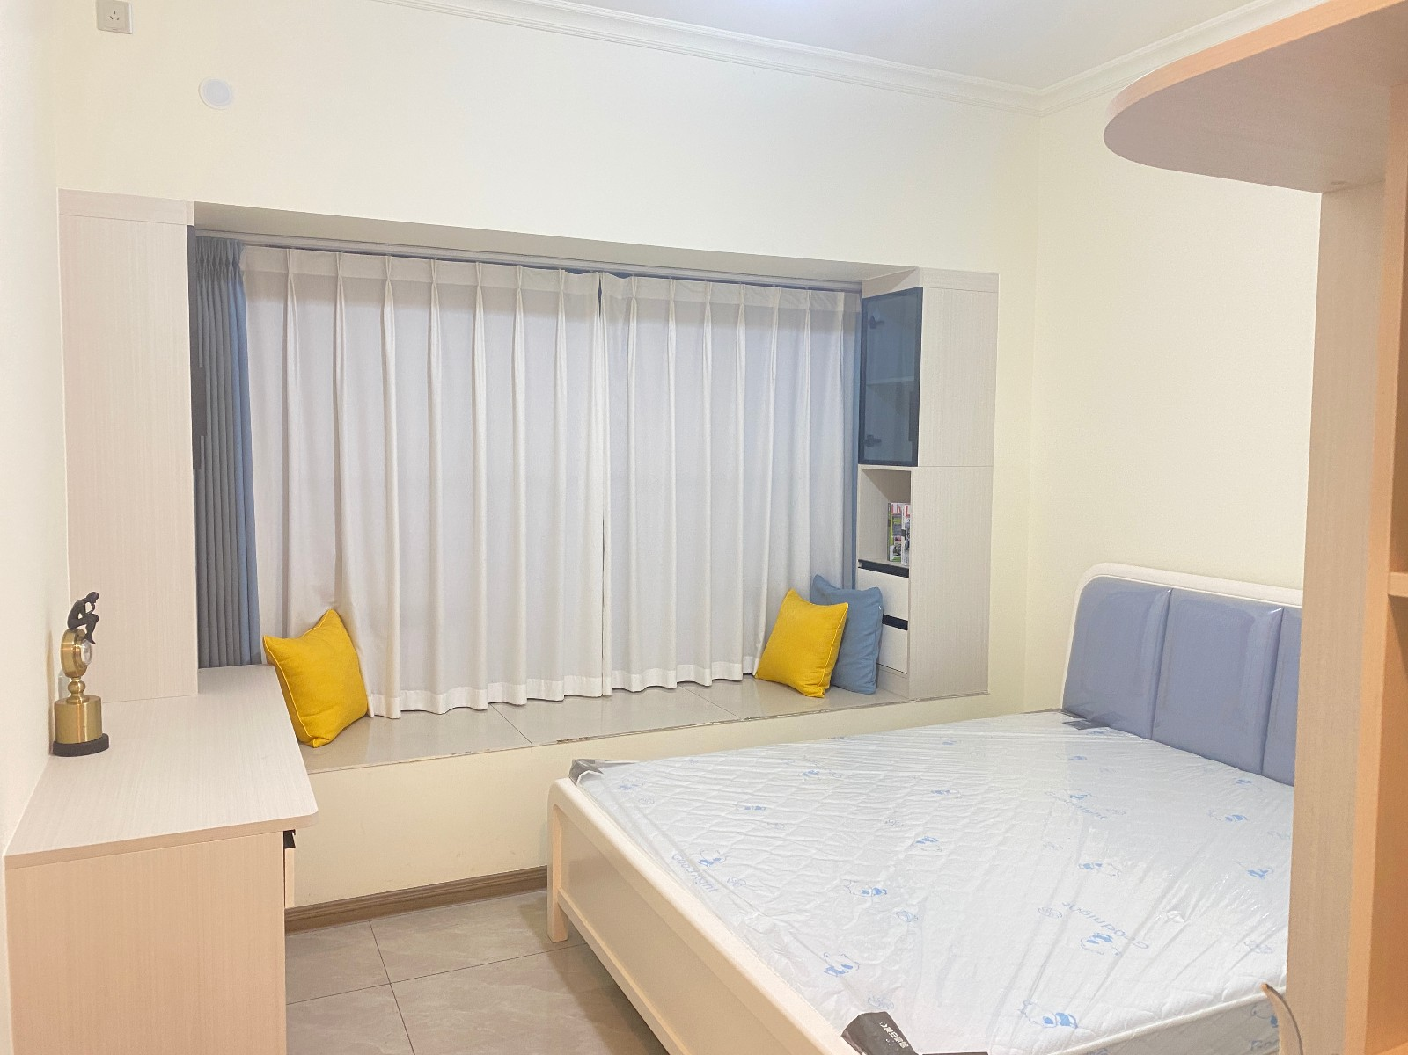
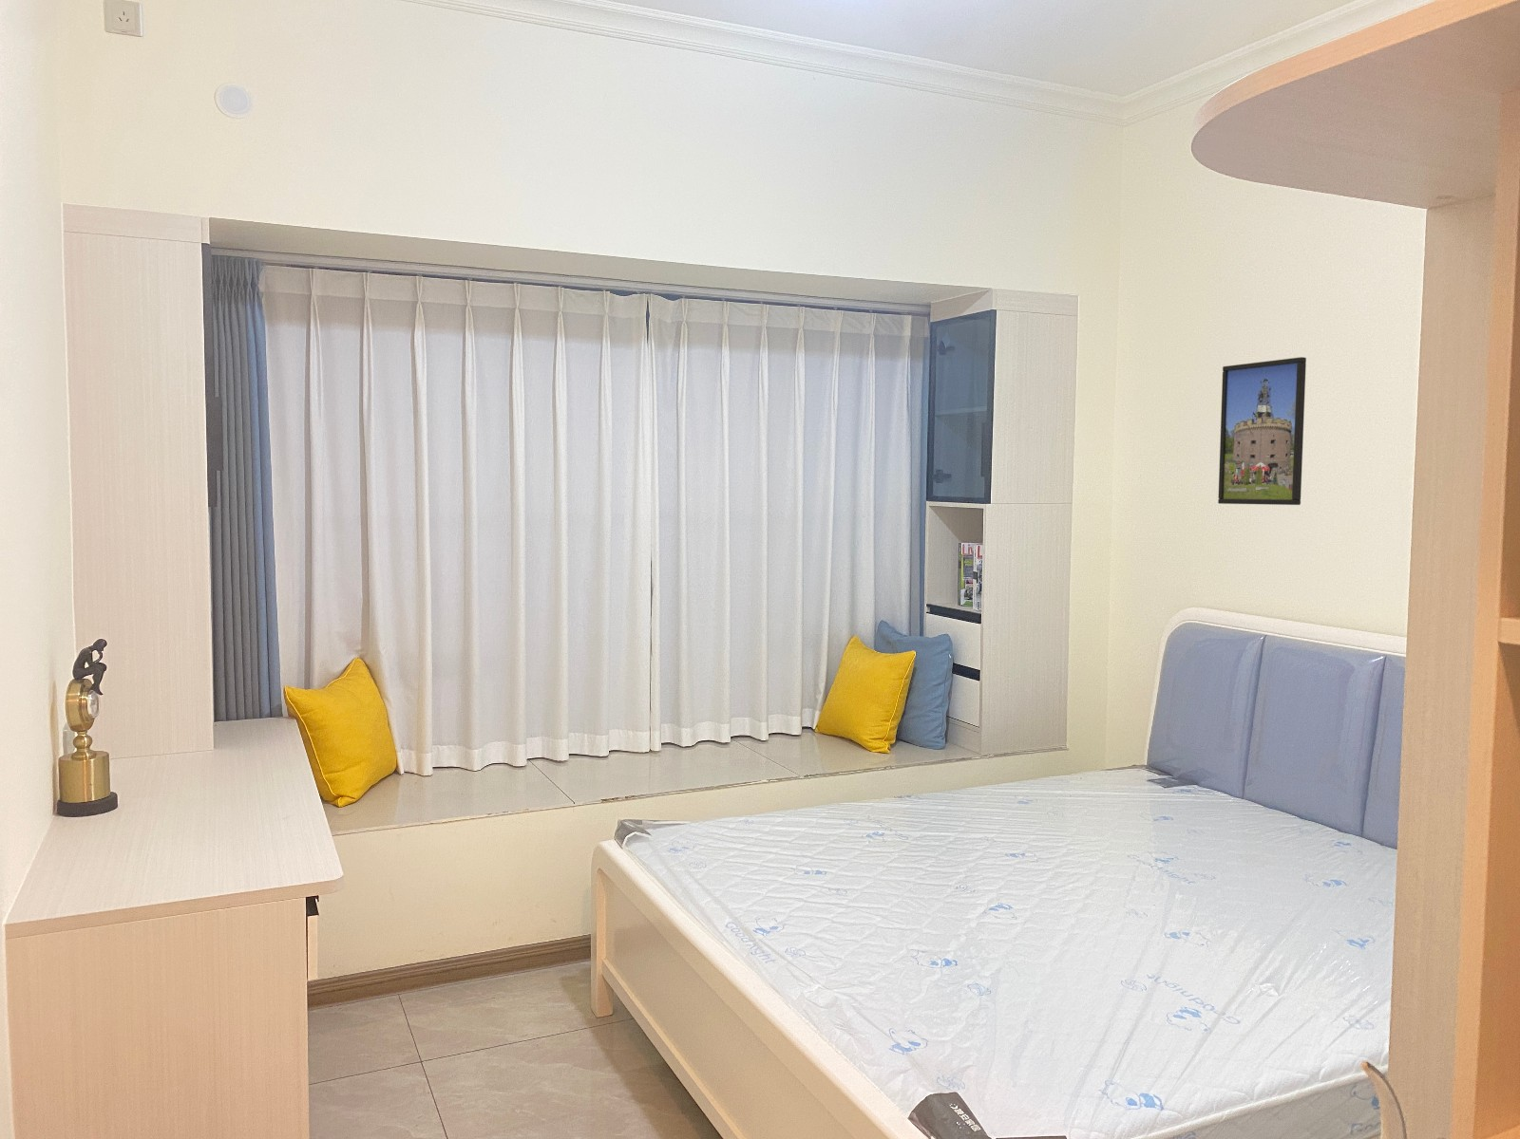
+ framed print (1260, 433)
